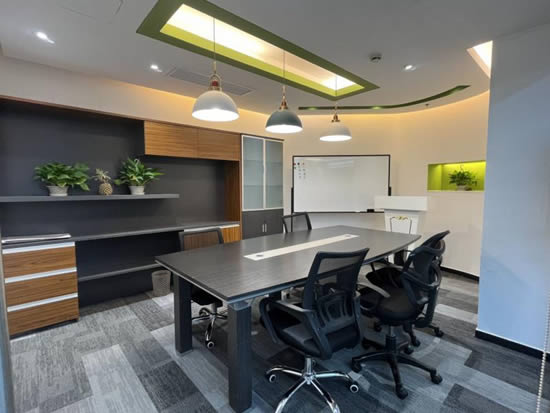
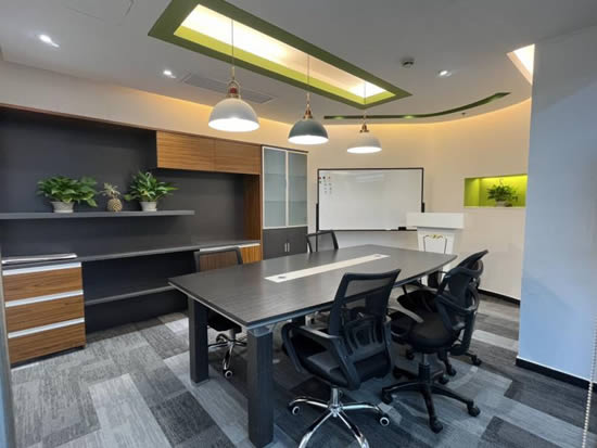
- wastebasket (161, 283)
